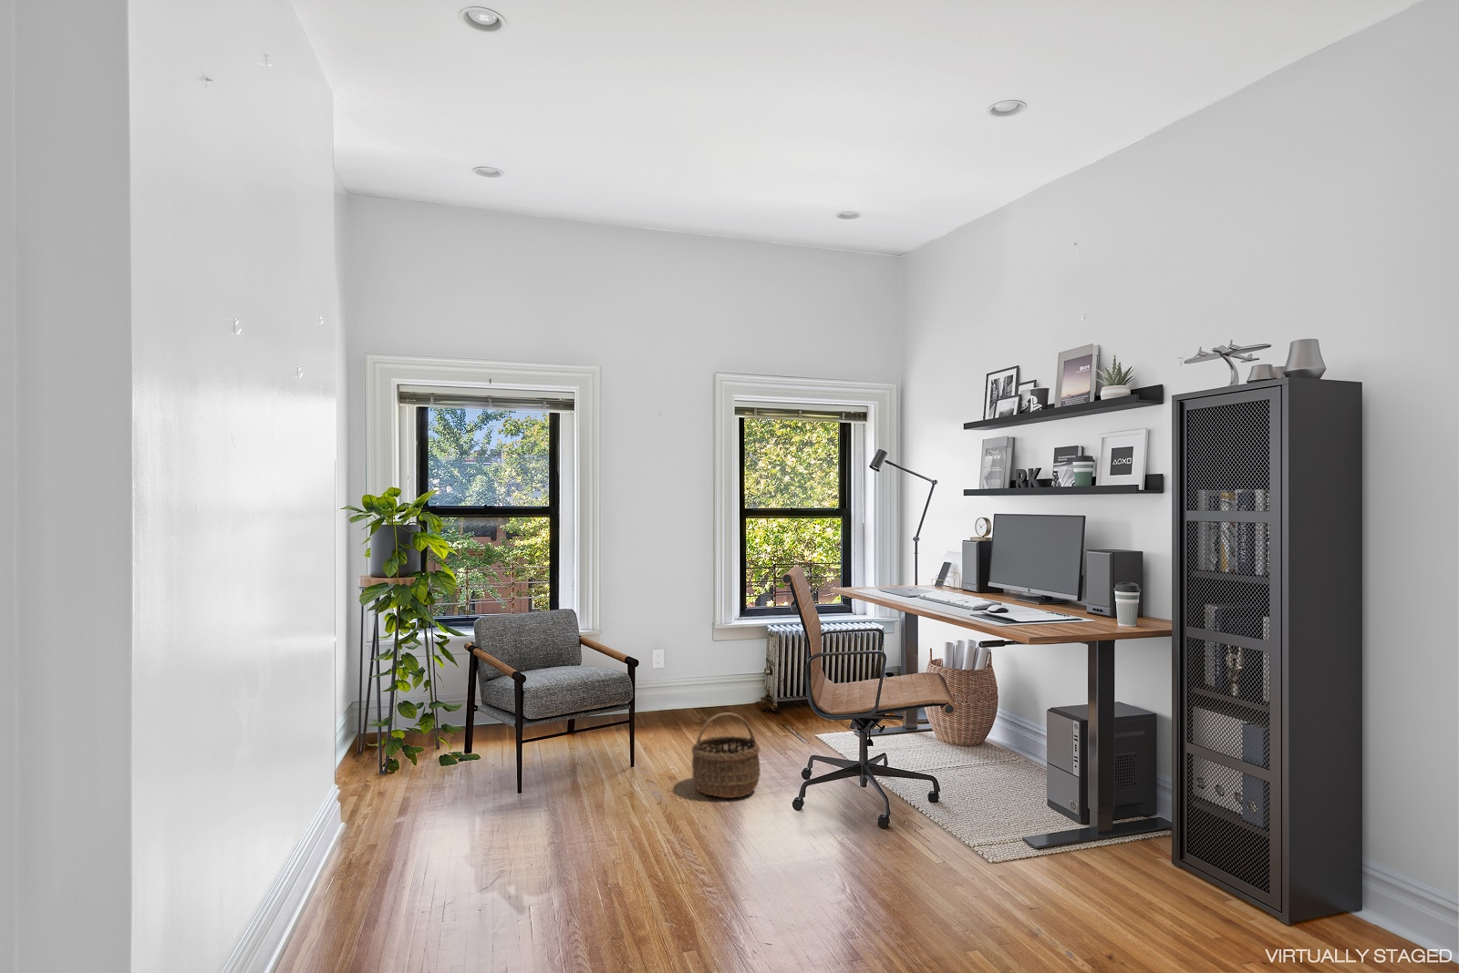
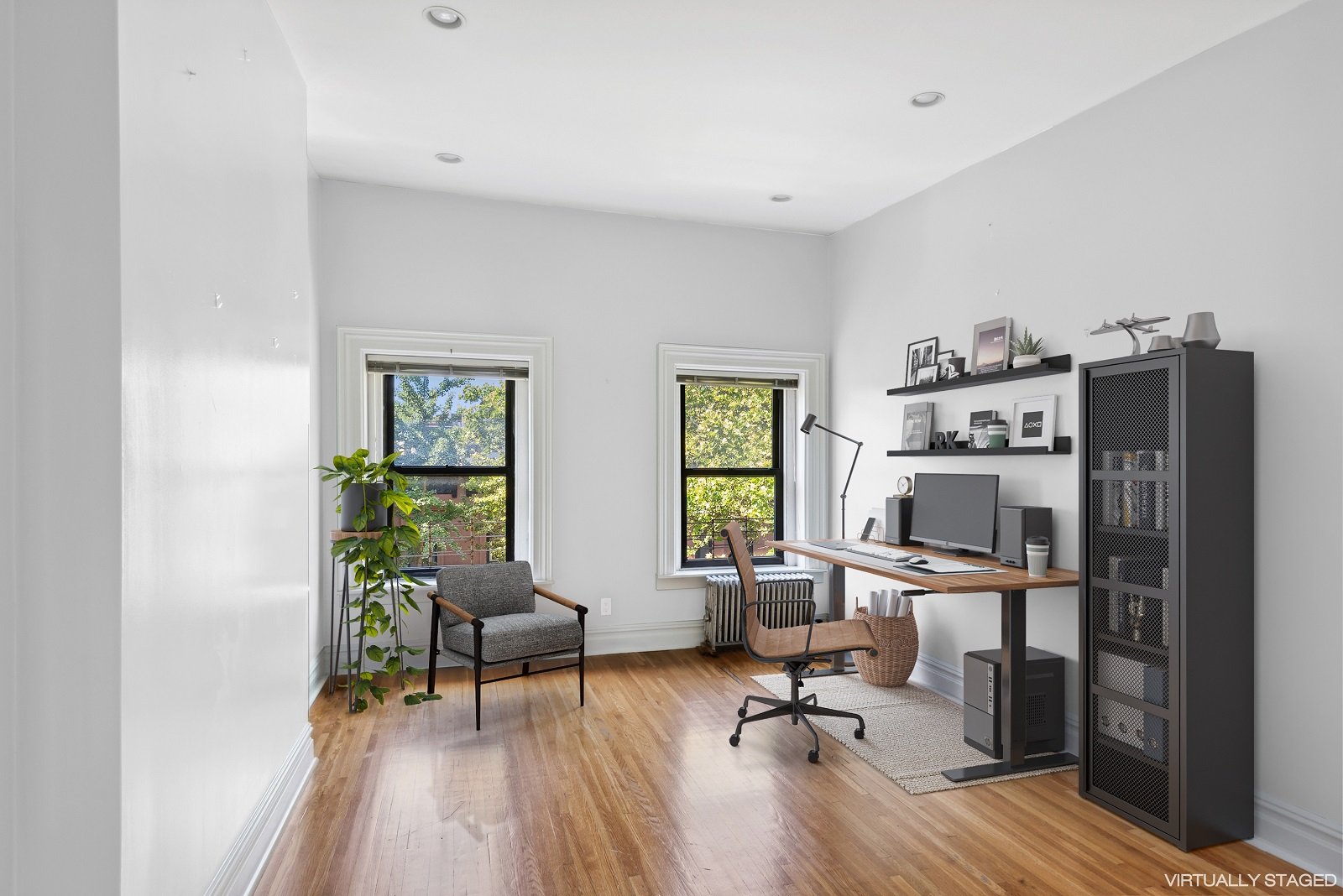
- wicker basket (726, 751)
